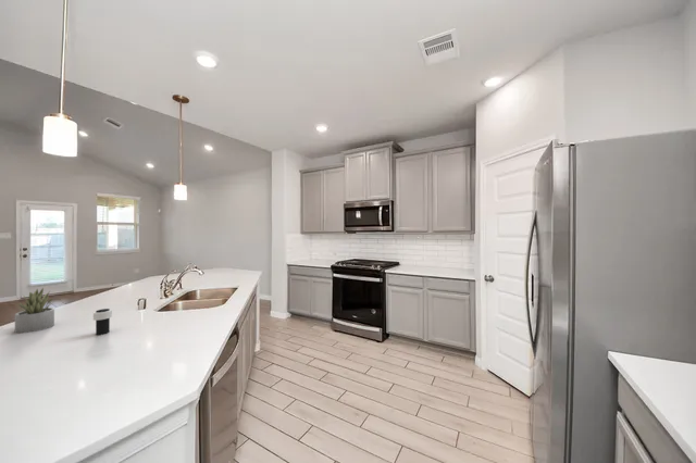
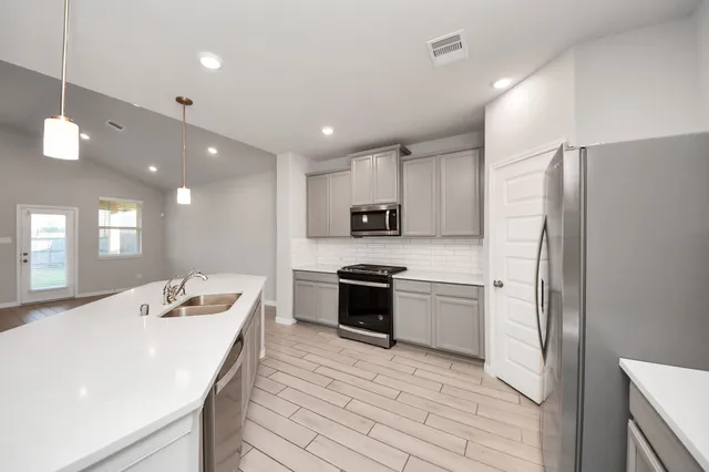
- cup (102, 321)
- succulent plant (35, 308)
